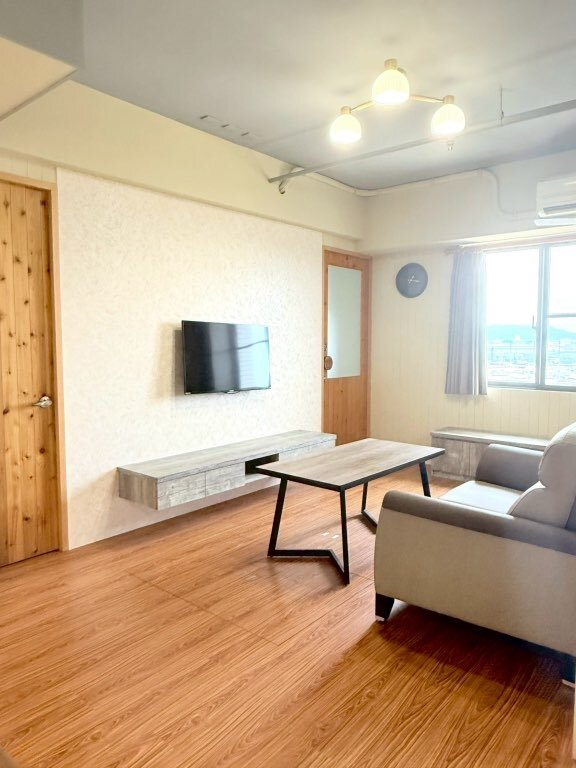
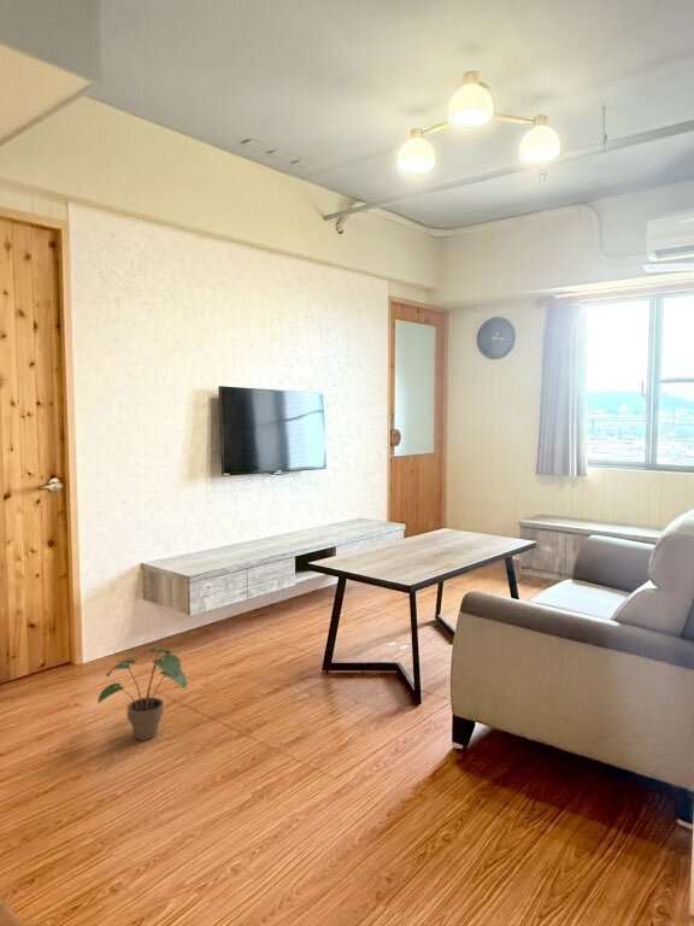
+ potted plant (147, 693)
